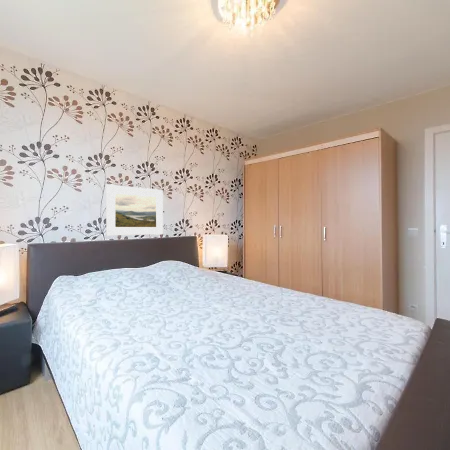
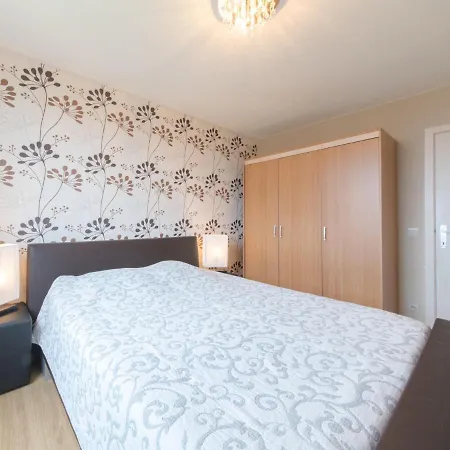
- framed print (136, 211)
